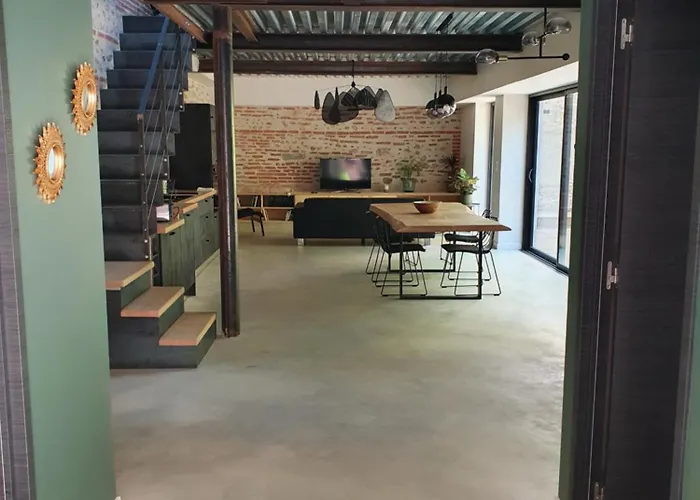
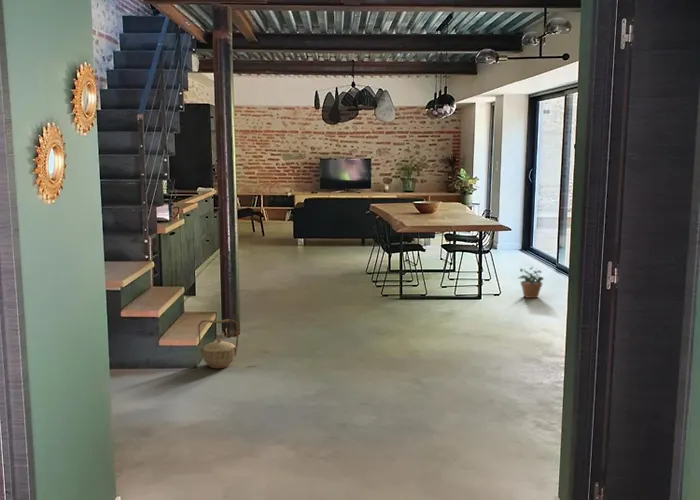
+ basket (218, 342)
+ potted plant (531, 282)
